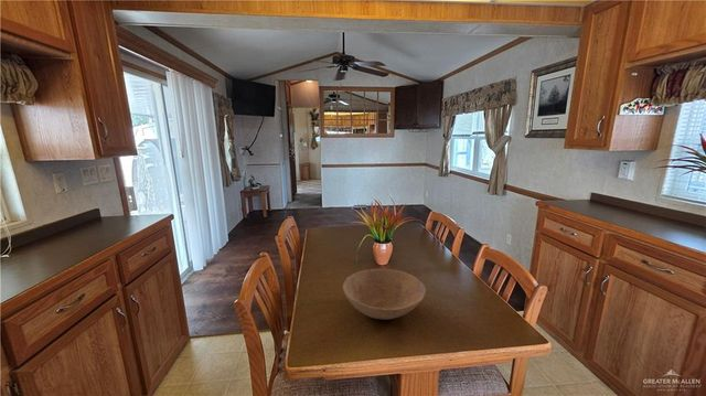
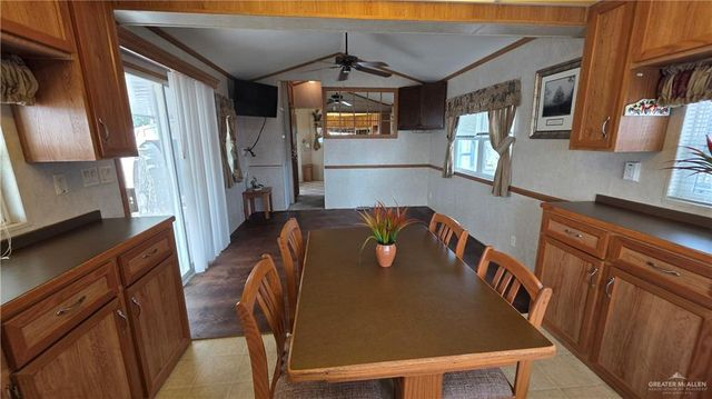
- bowl (383, 297)
